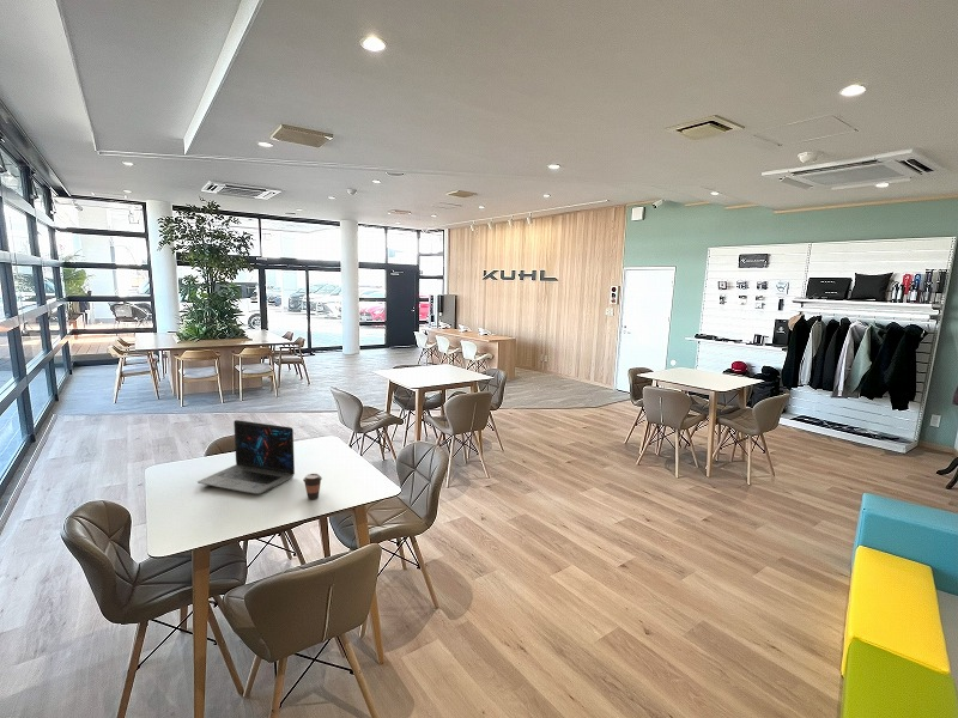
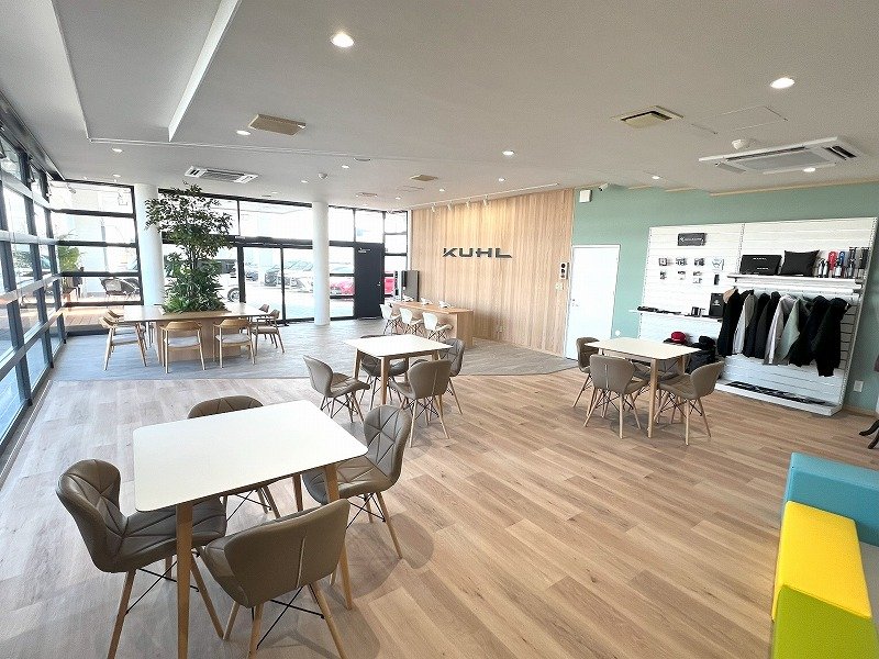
- laptop (245, 456)
- coffee cup (313, 486)
